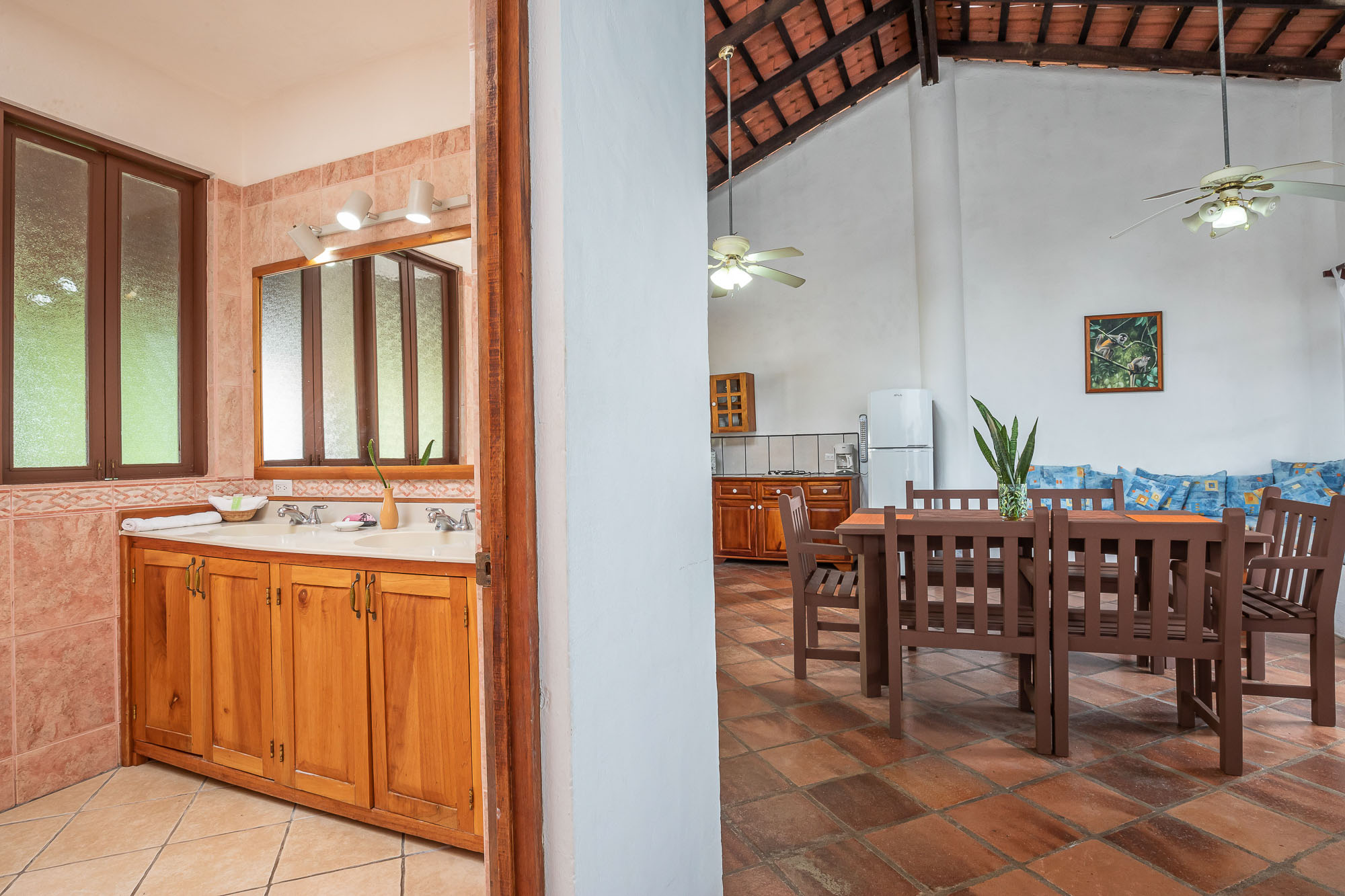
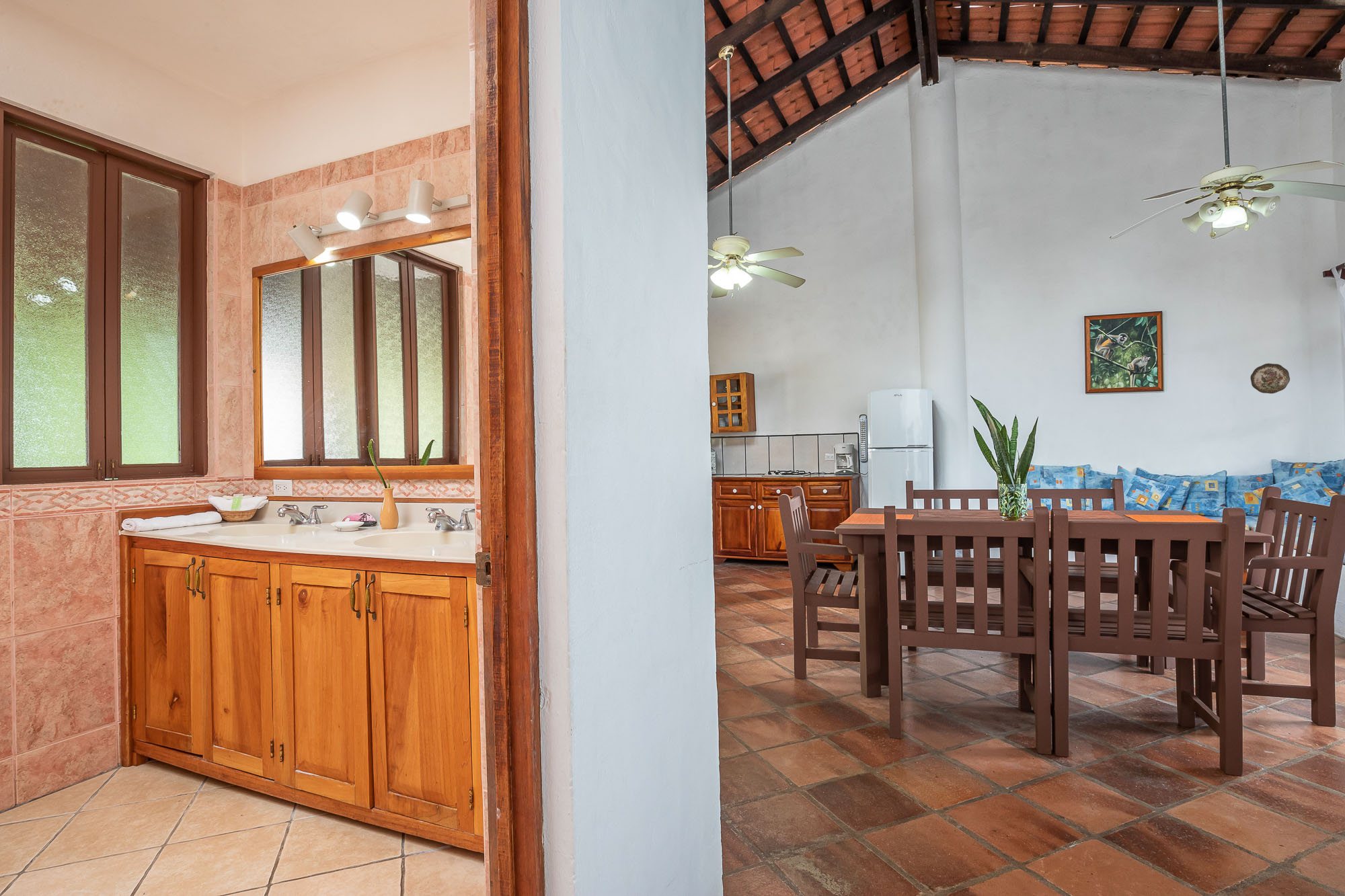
+ decorative plate (1269, 378)
